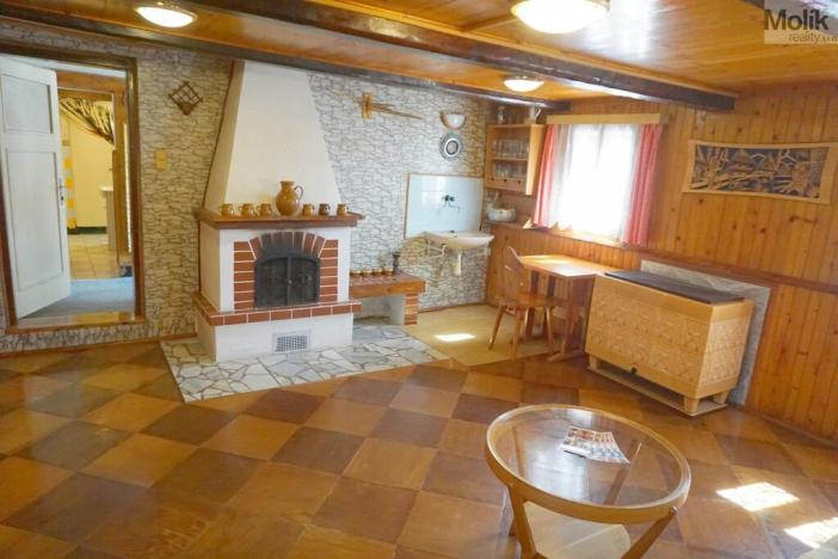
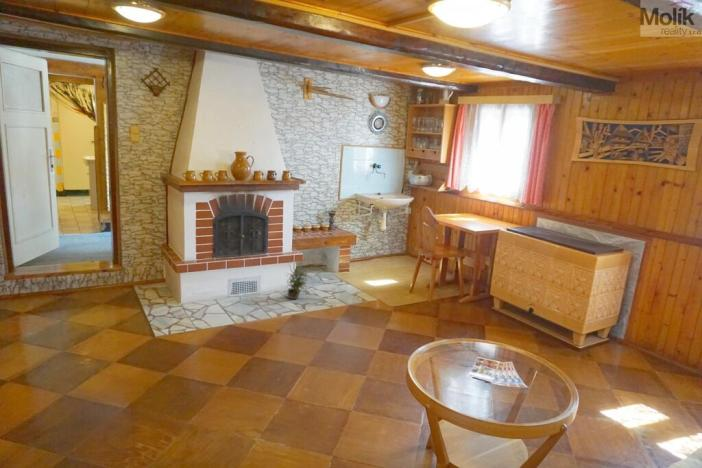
+ potted plant (296, 280)
